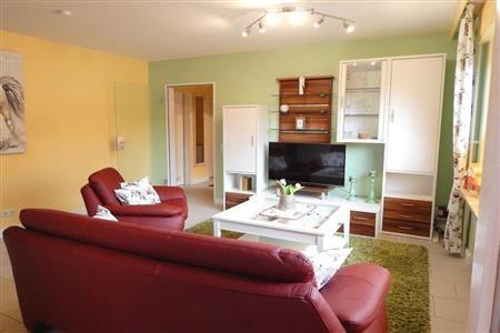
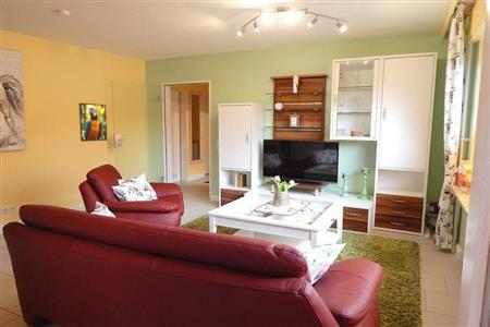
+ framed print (94, 122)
